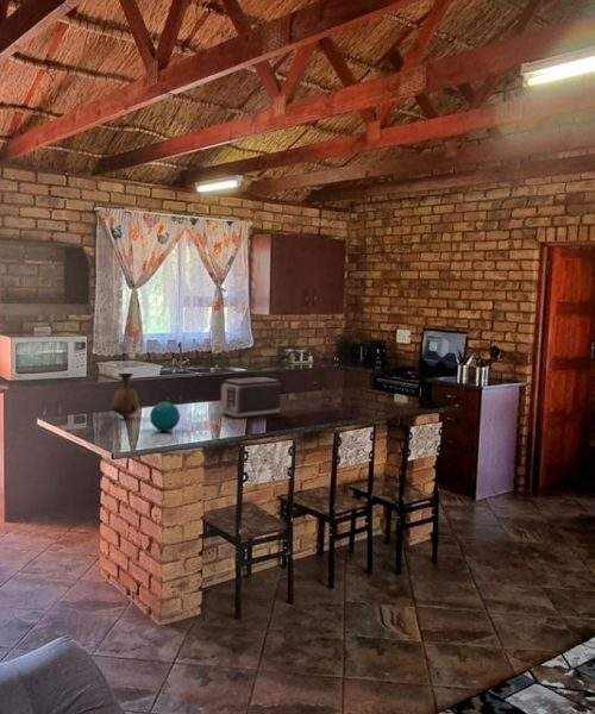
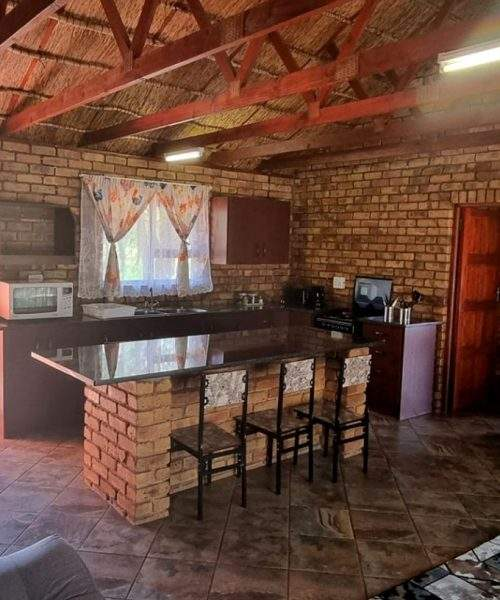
- decorative orb (164, 415)
- toaster (249, 396)
- vase (125, 395)
